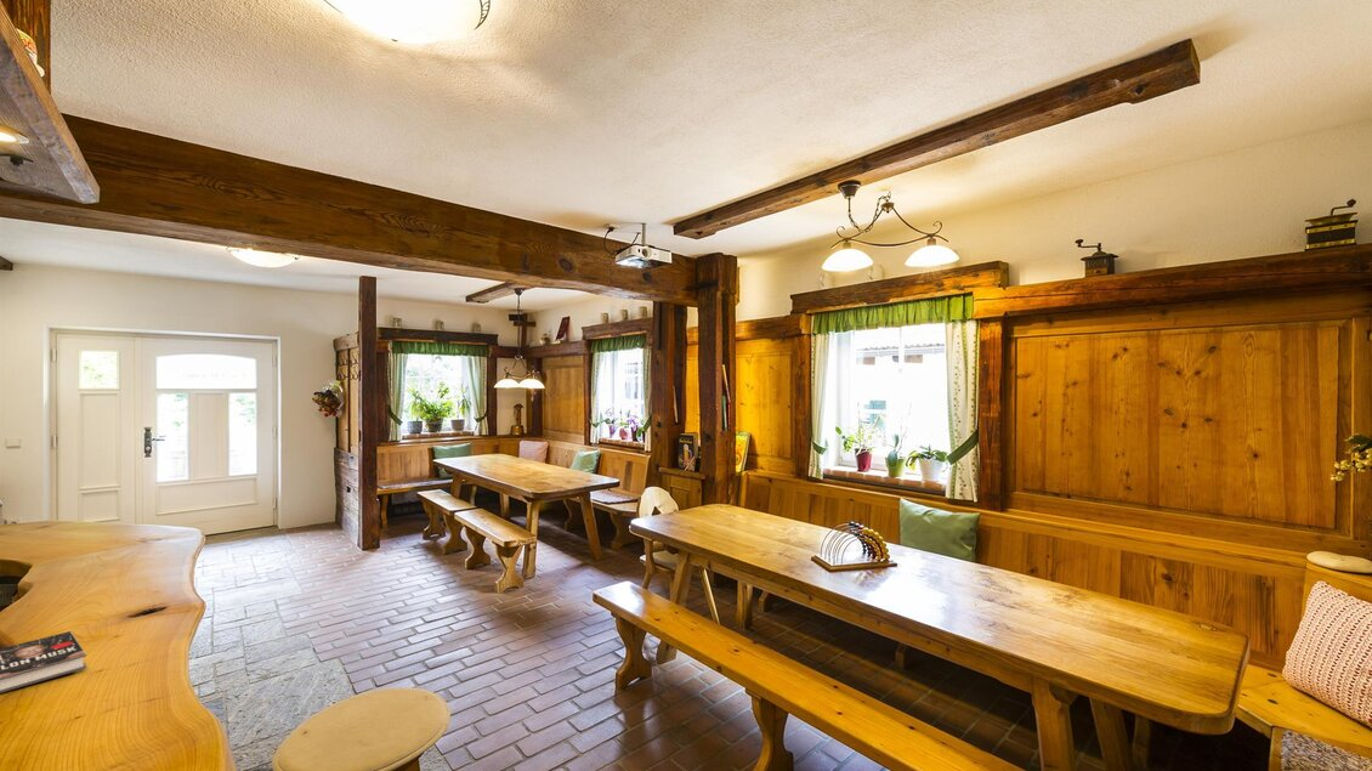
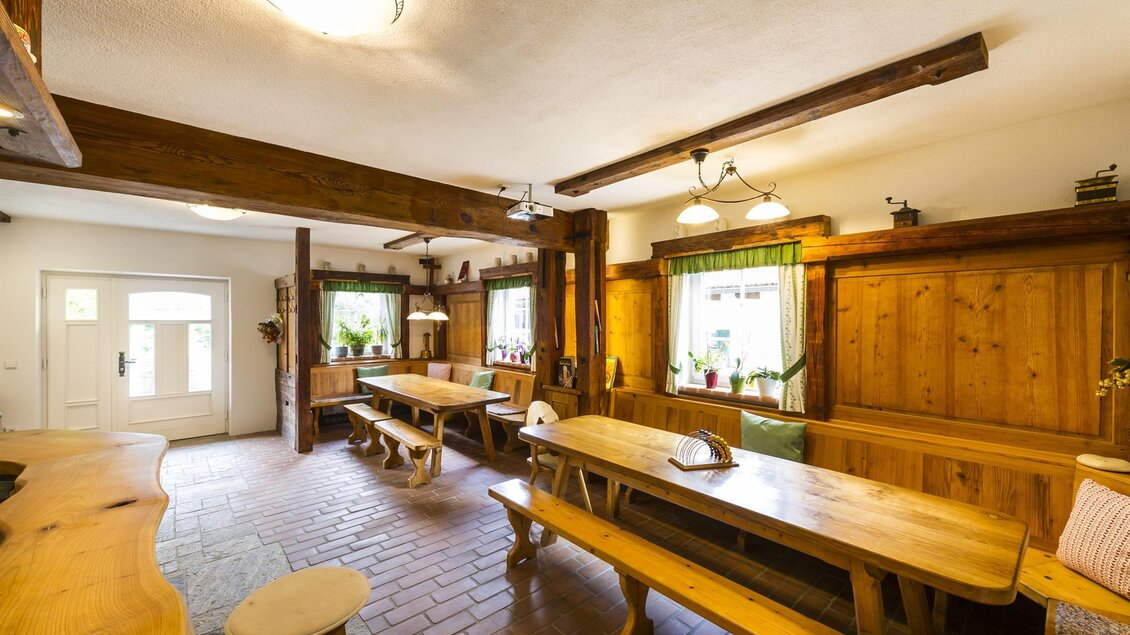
- book (33, 661)
